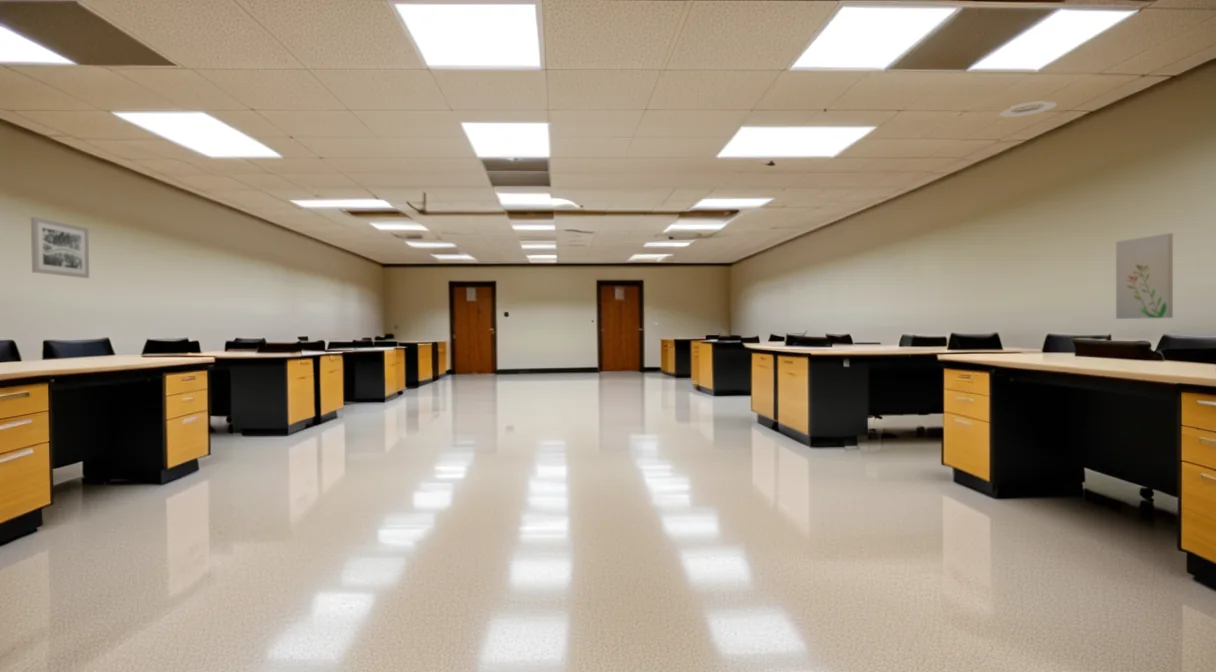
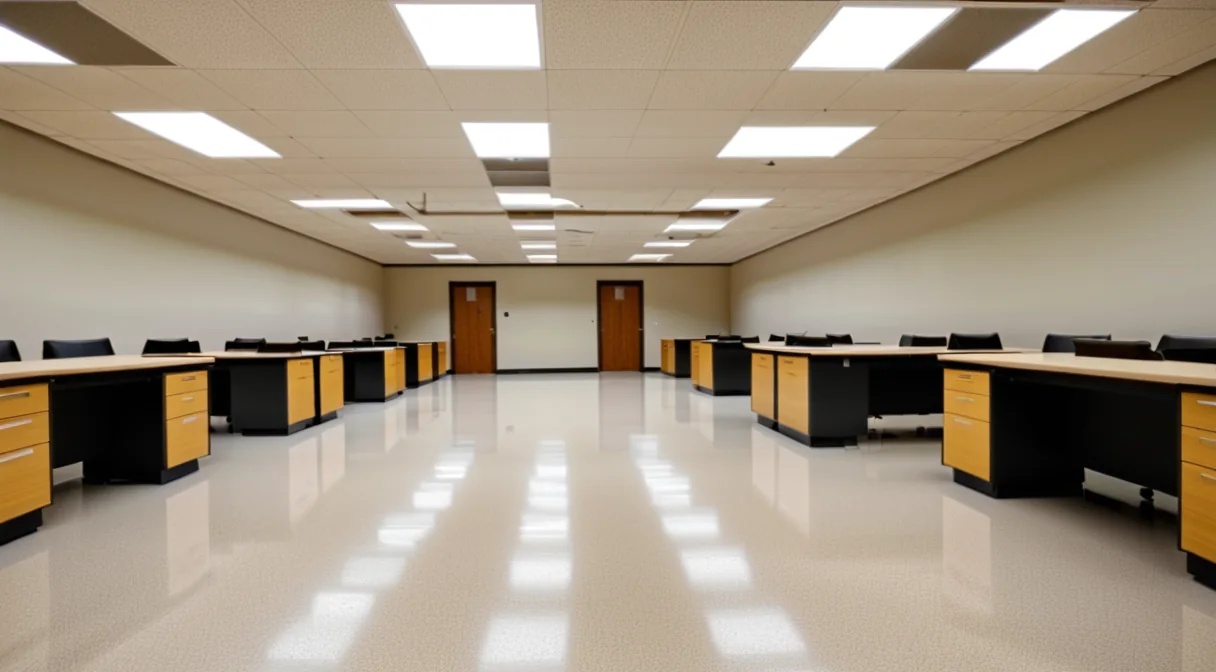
- wall art (61, 249)
- wall art (1143, 278)
- ceiling vent (1027, 109)
